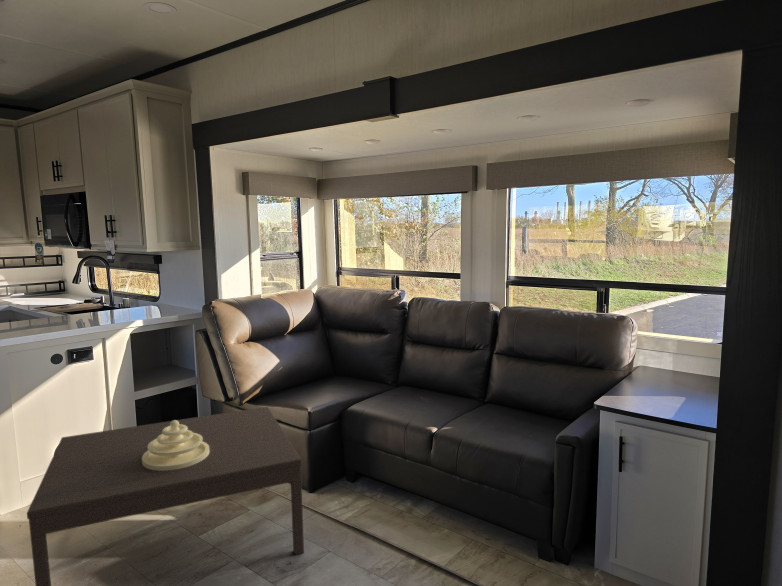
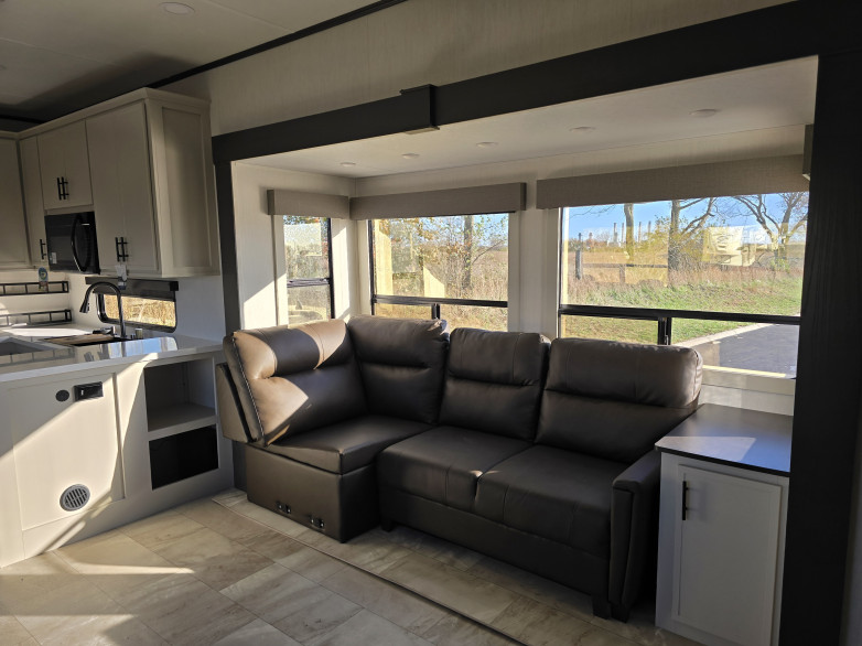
- decorative bowl (175, 438)
- coffee table (177, 492)
